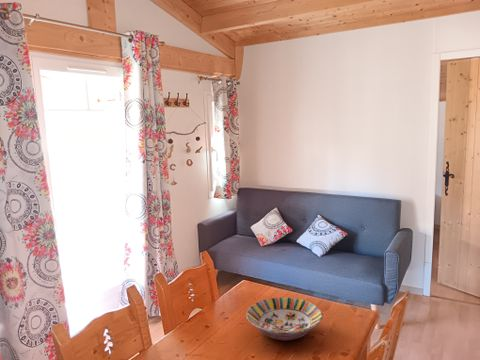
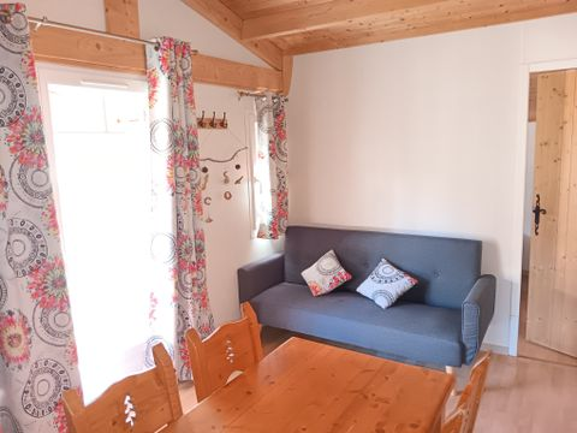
- serving bowl (284, 322)
